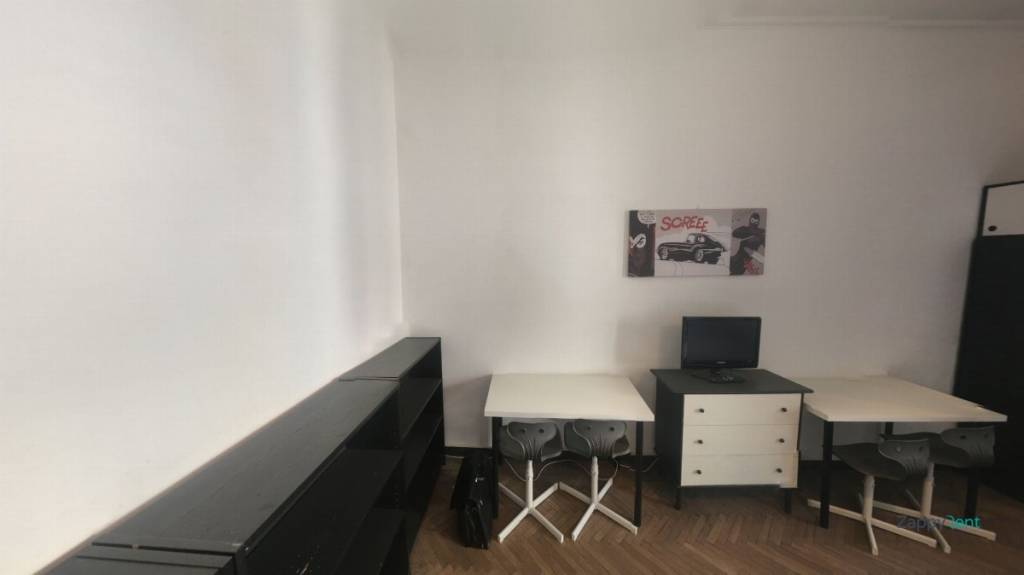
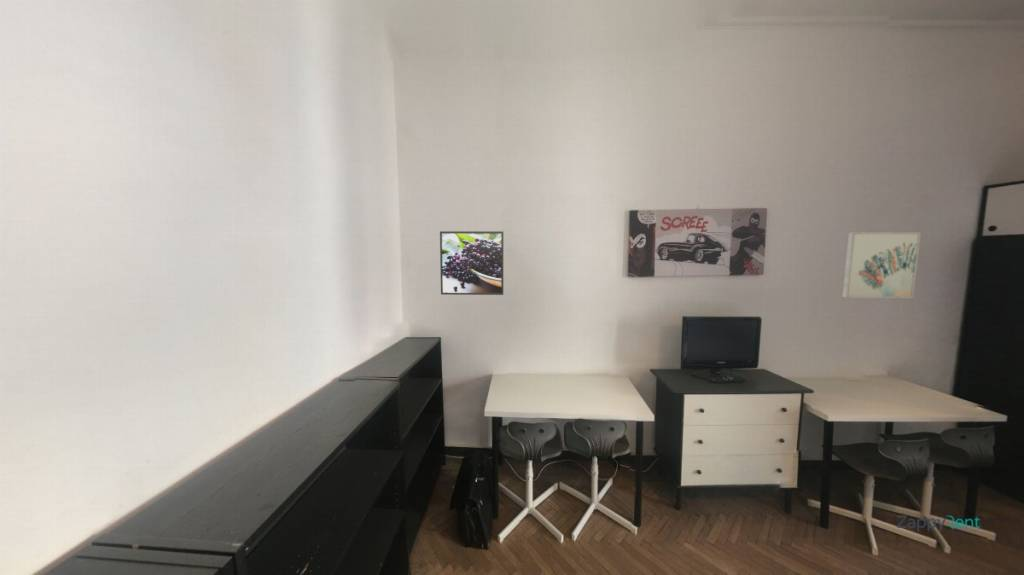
+ wall art (880, 265)
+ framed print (471, 263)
